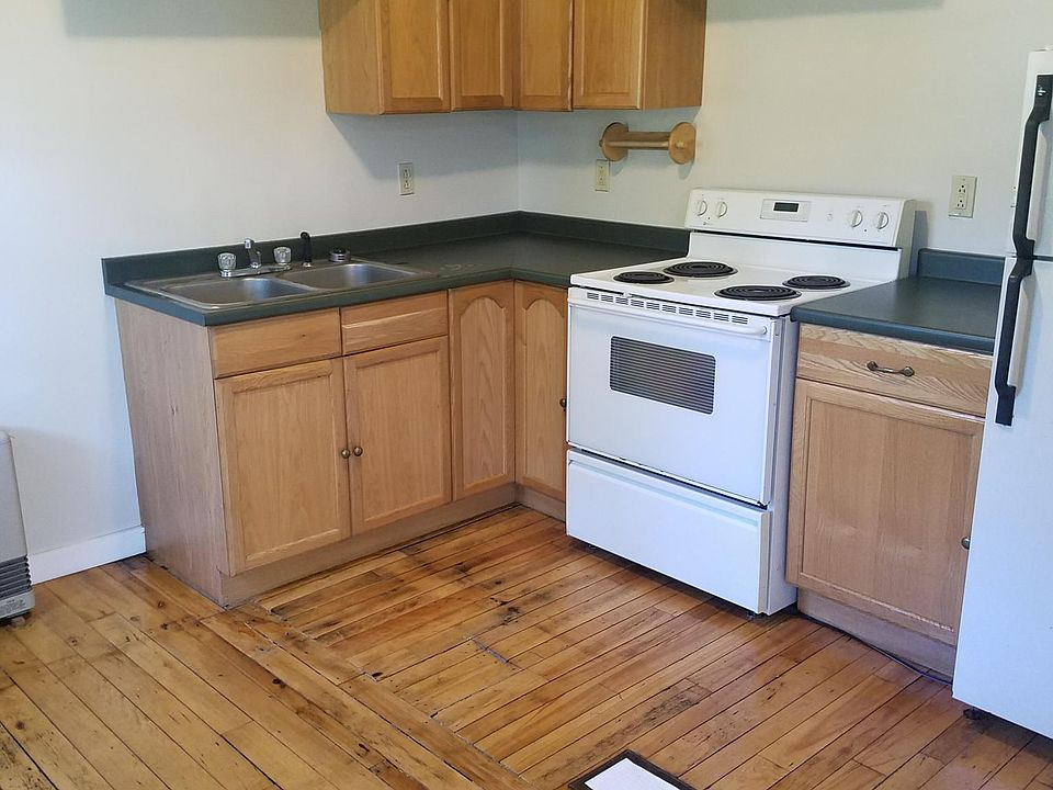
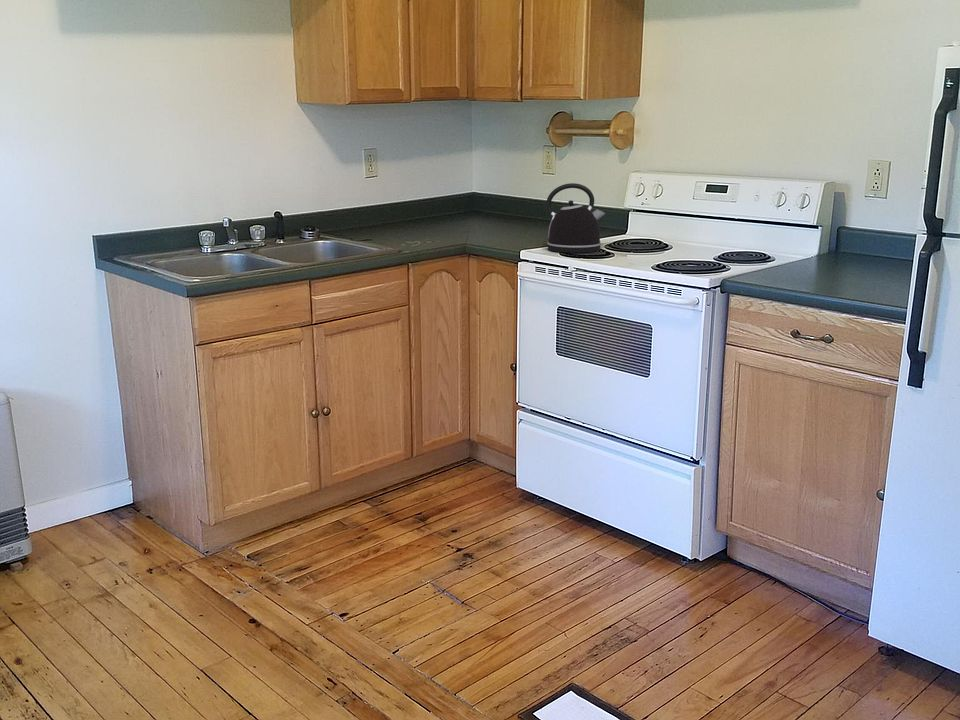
+ kettle (574, 216)
